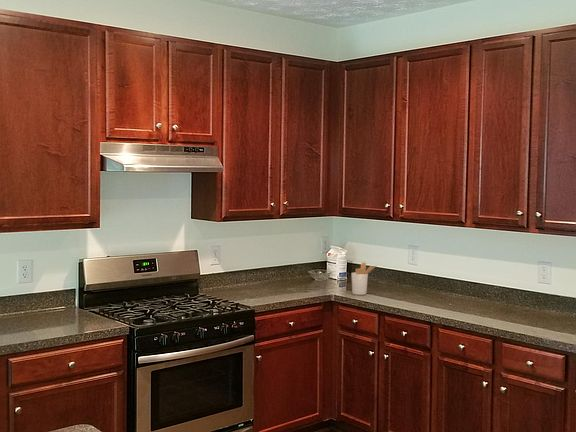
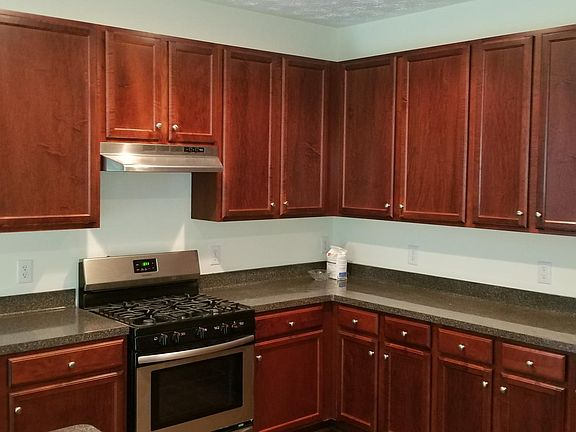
- utensil holder (363, 278)
